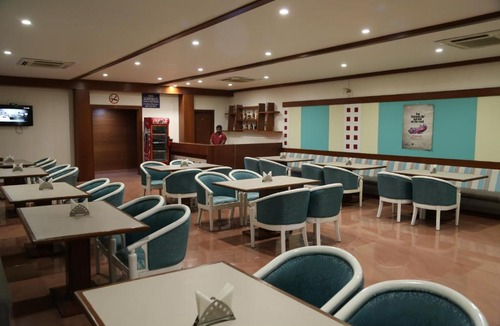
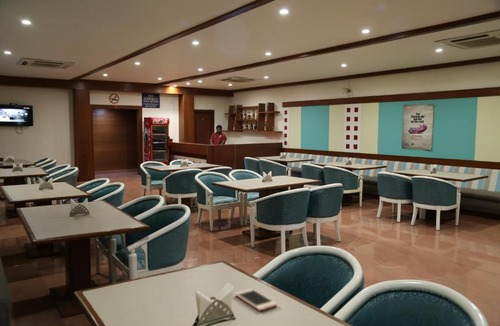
+ cell phone (255, 299)
